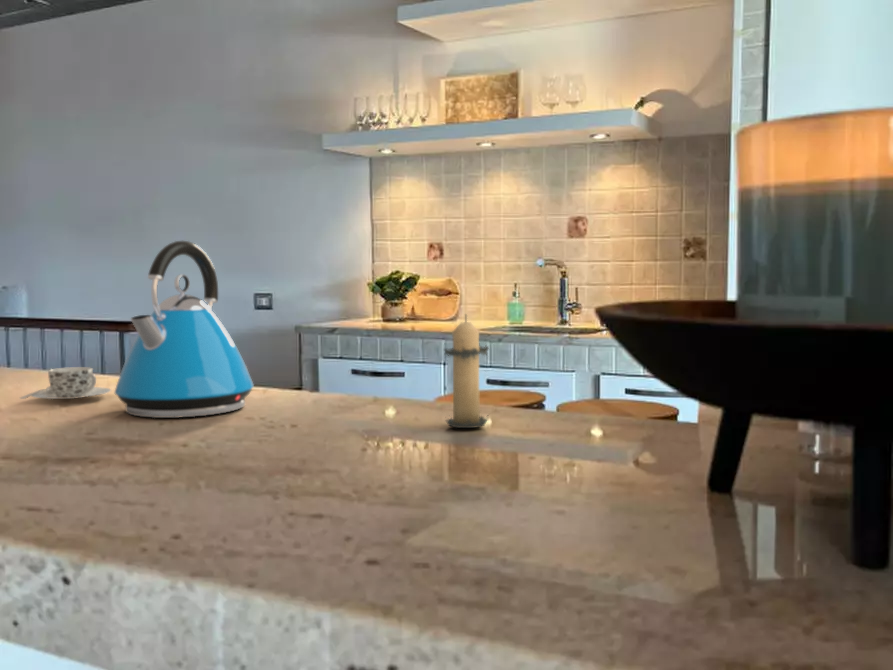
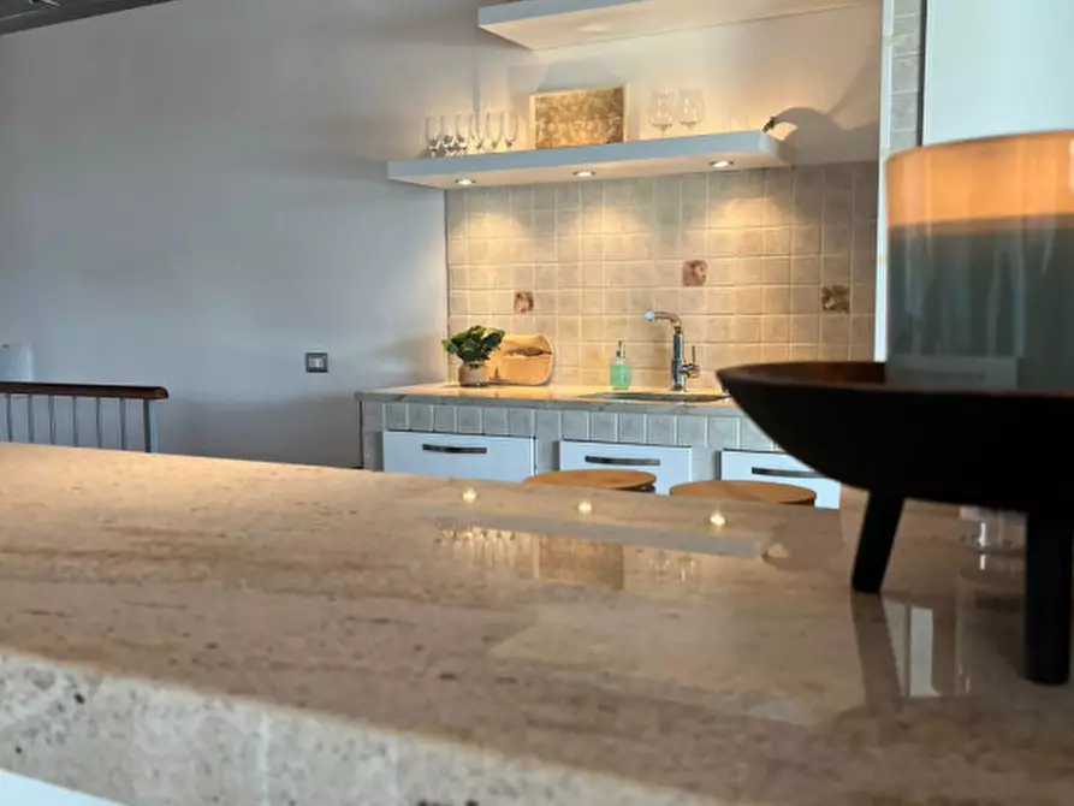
- teacup (70, 383)
- kettle (186, 324)
- candle (466, 370)
